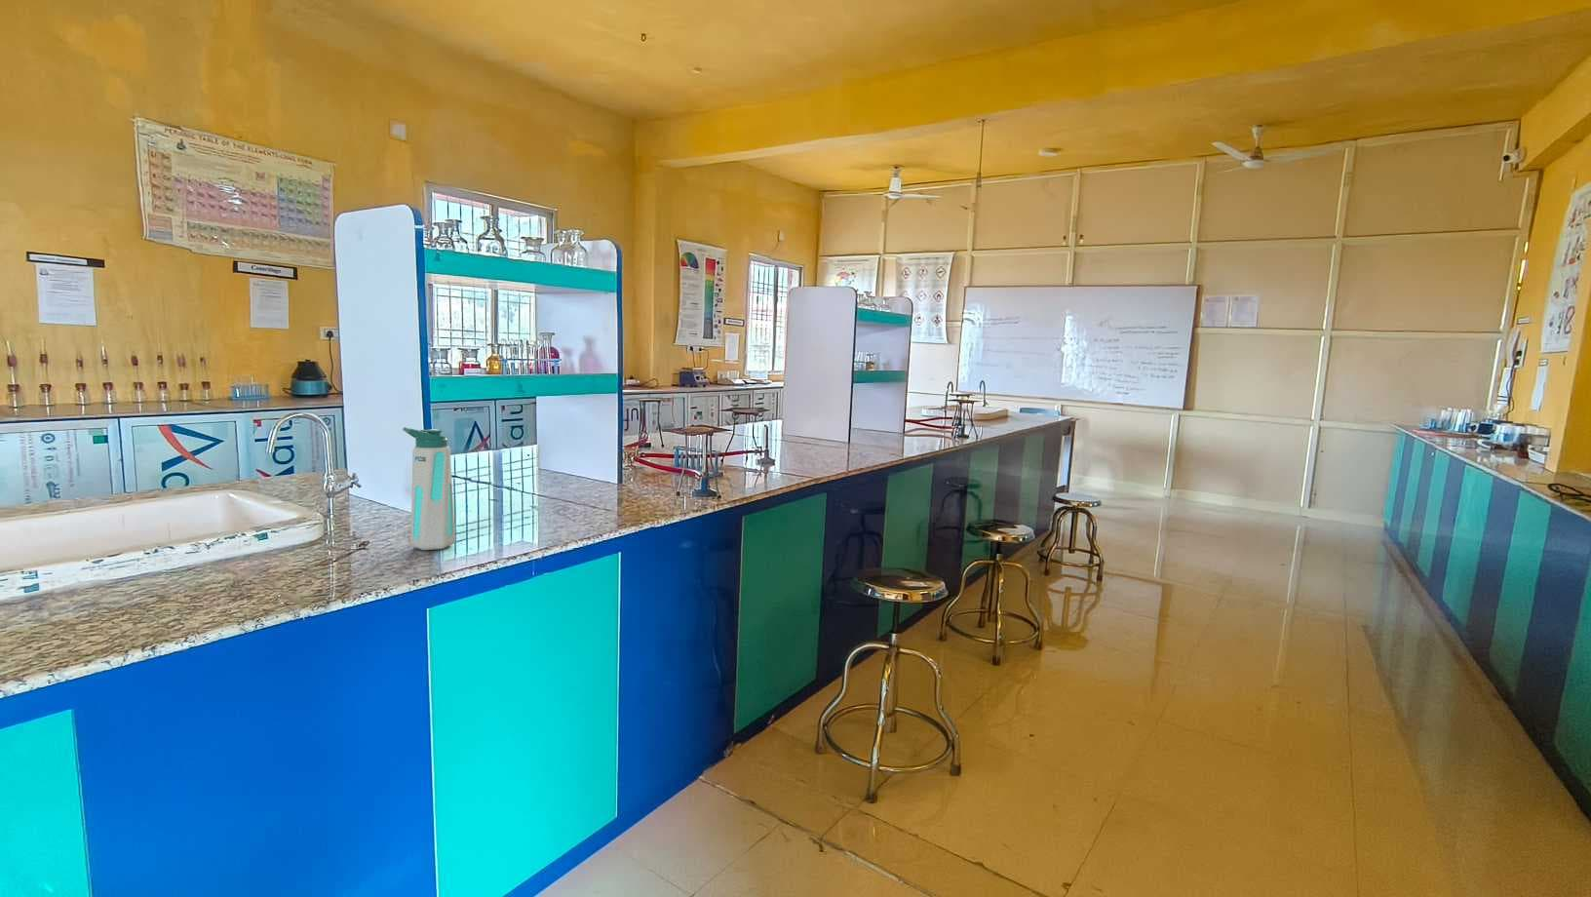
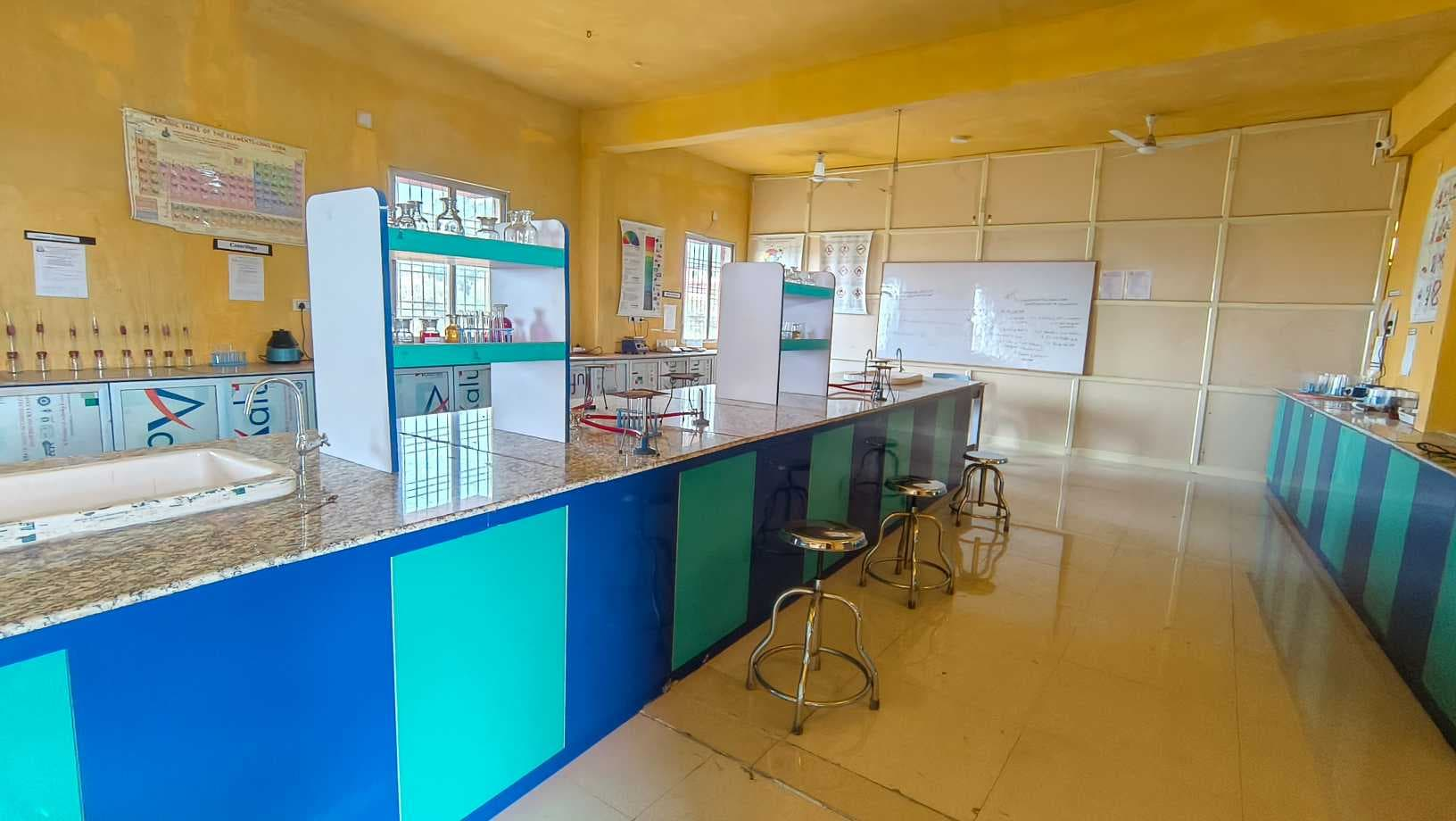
- water bottle (429, 487)
